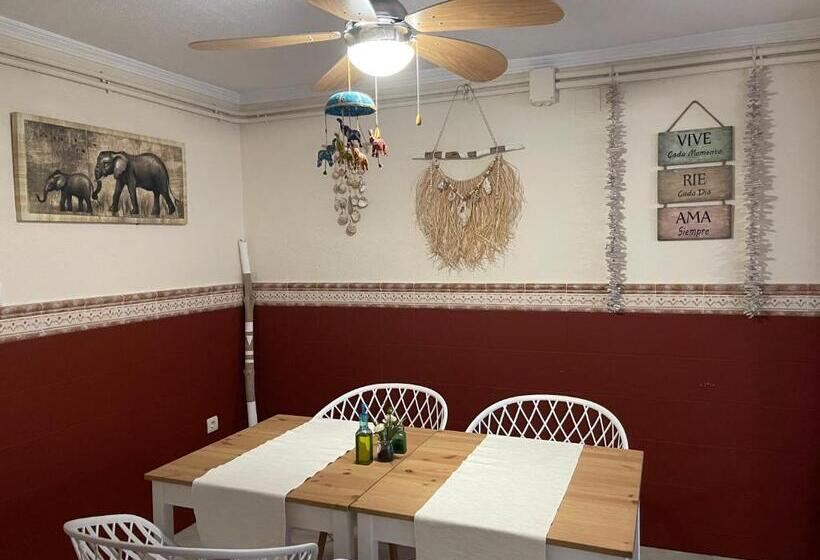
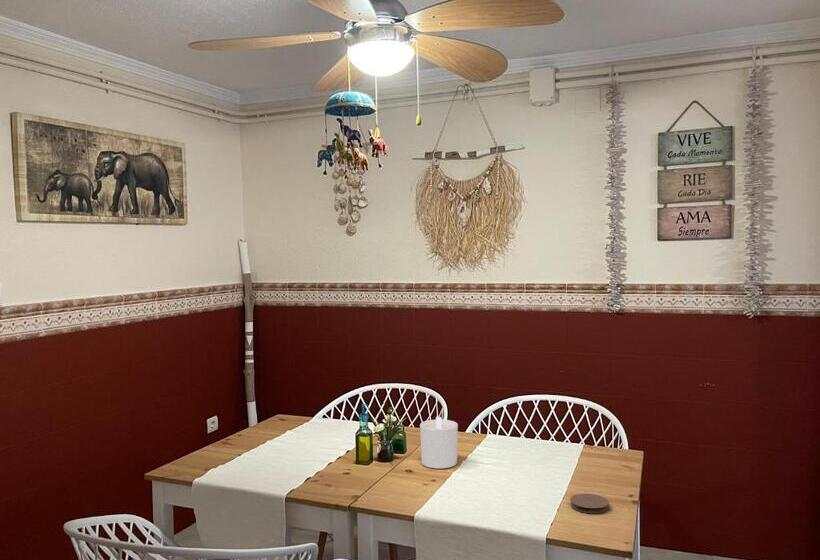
+ coaster (589, 503)
+ candle (439, 439)
